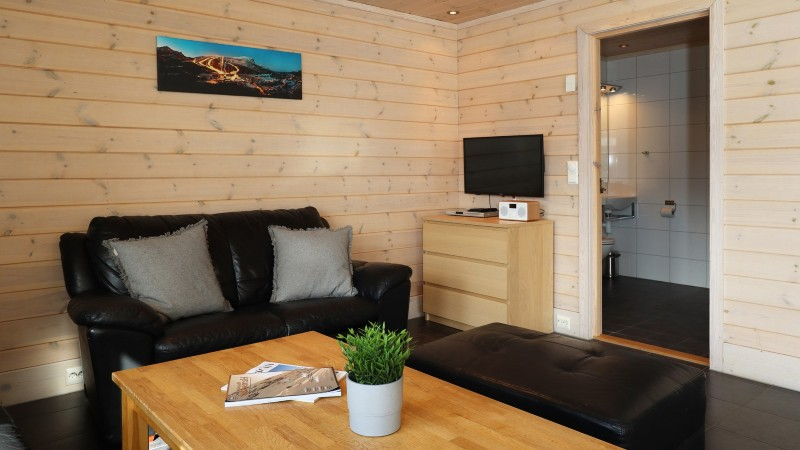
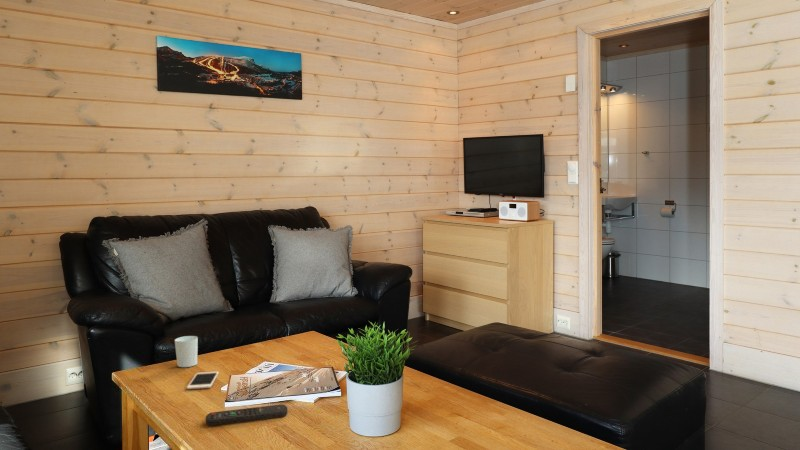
+ cup (186, 351)
+ remote control (247, 414)
+ cell phone (203, 380)
